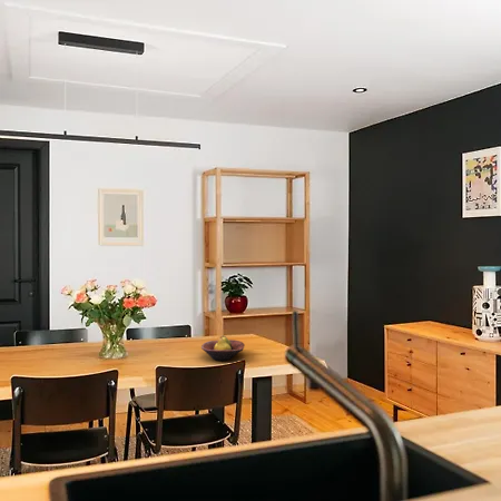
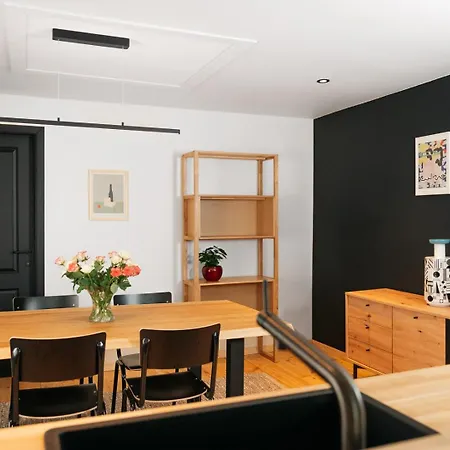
- fruit bowl (223, 346)
